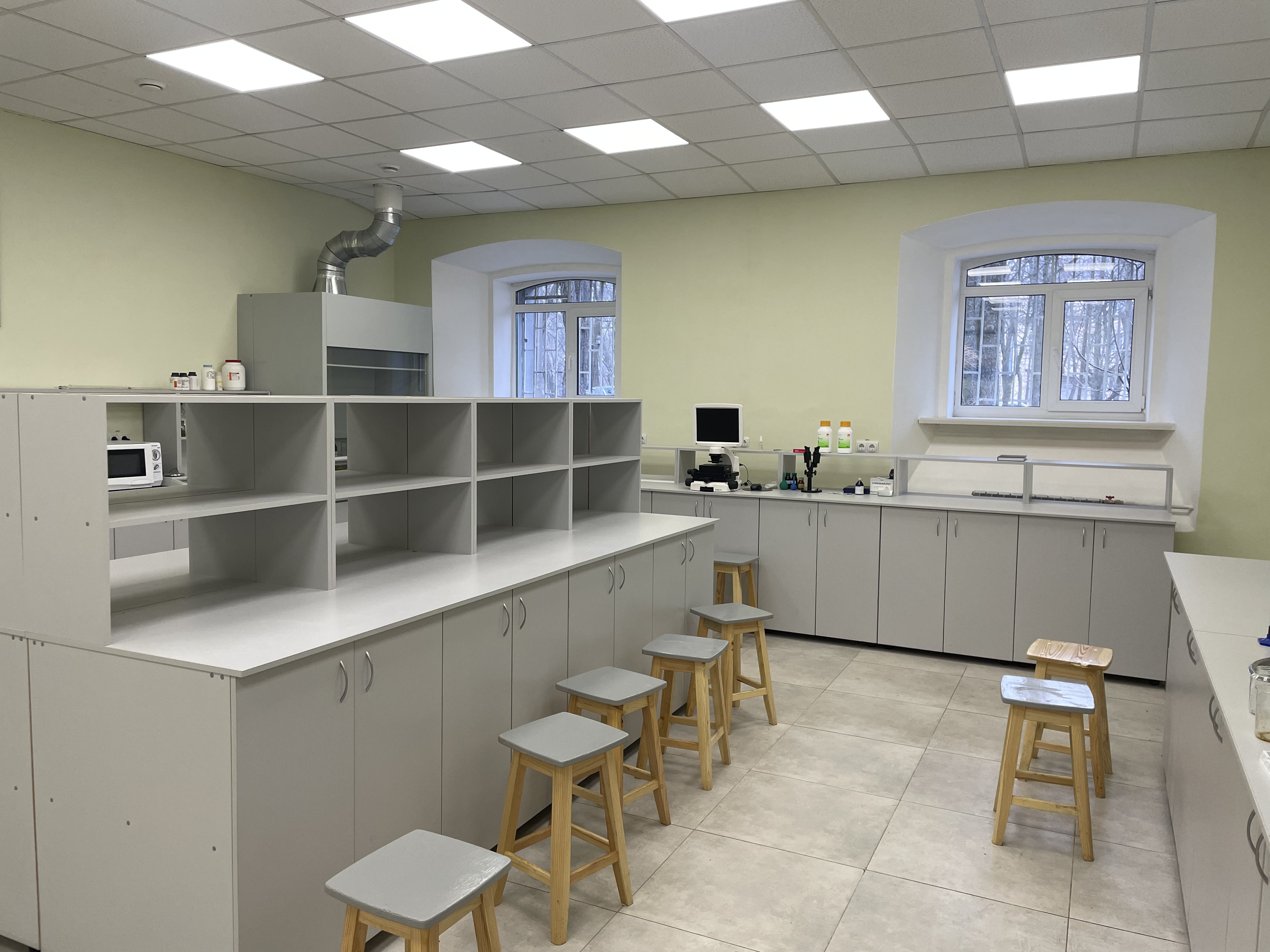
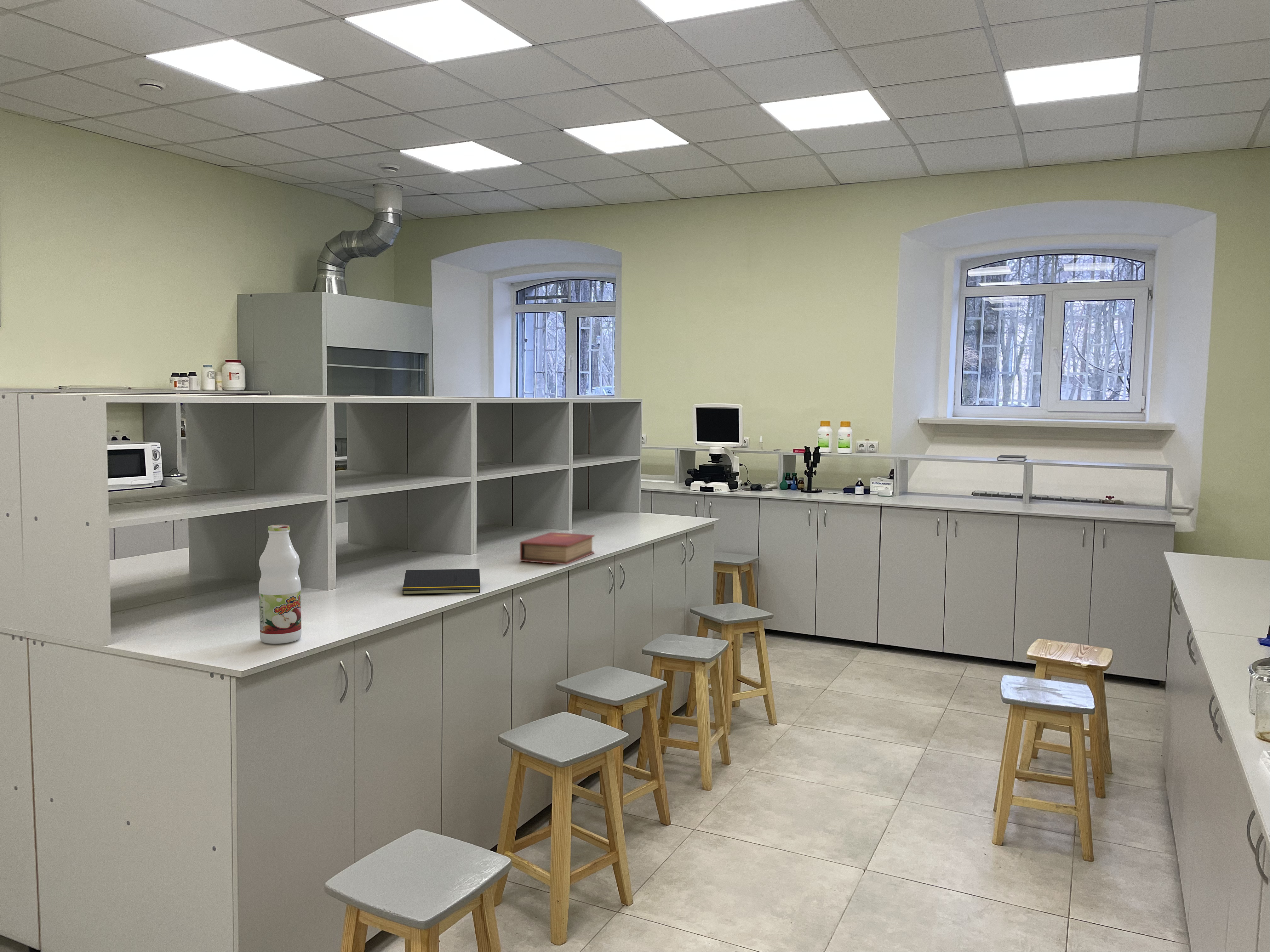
+ notepad (442, 581)
+ book (558, 547)
+ beverage bottle (280, 583)
